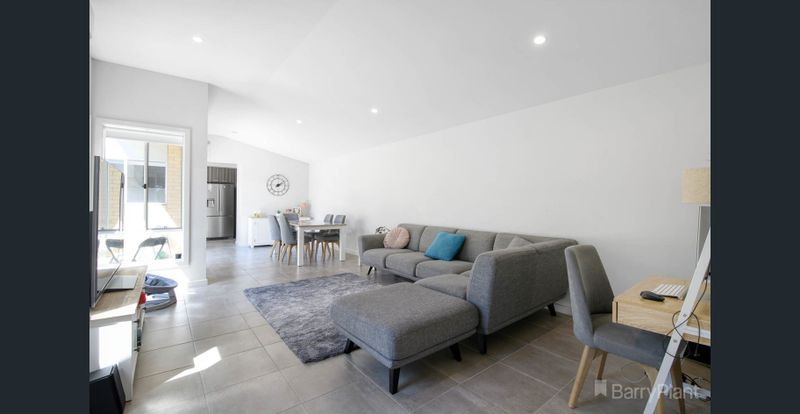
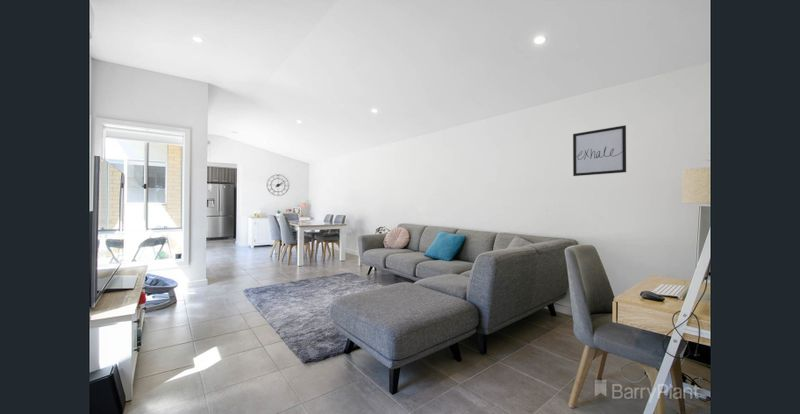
+ wall art (598, 152)
